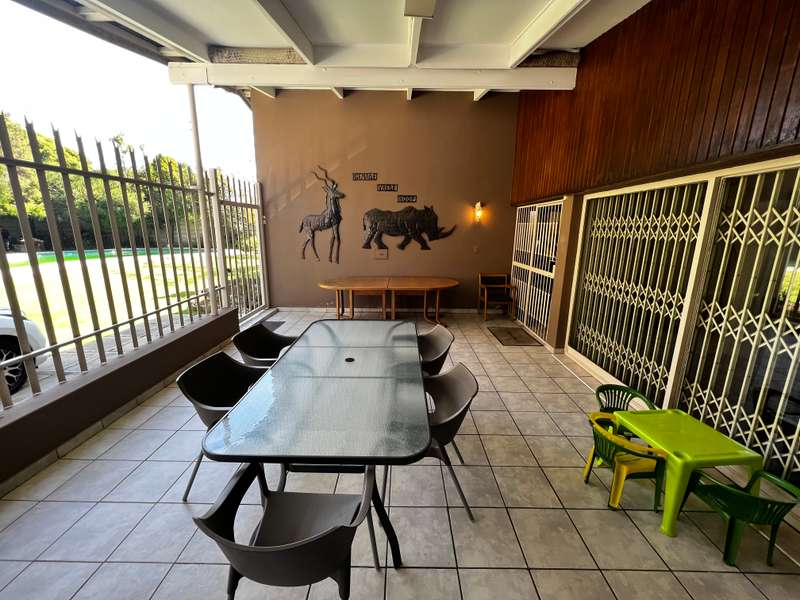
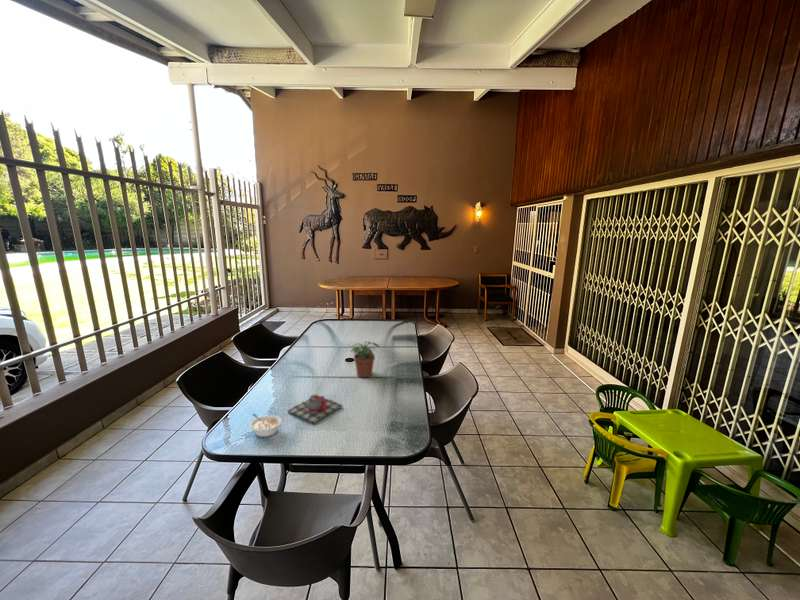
+ teapot (315, 402)
+ potted plant (364, 358)
+ legume (264, 426)
